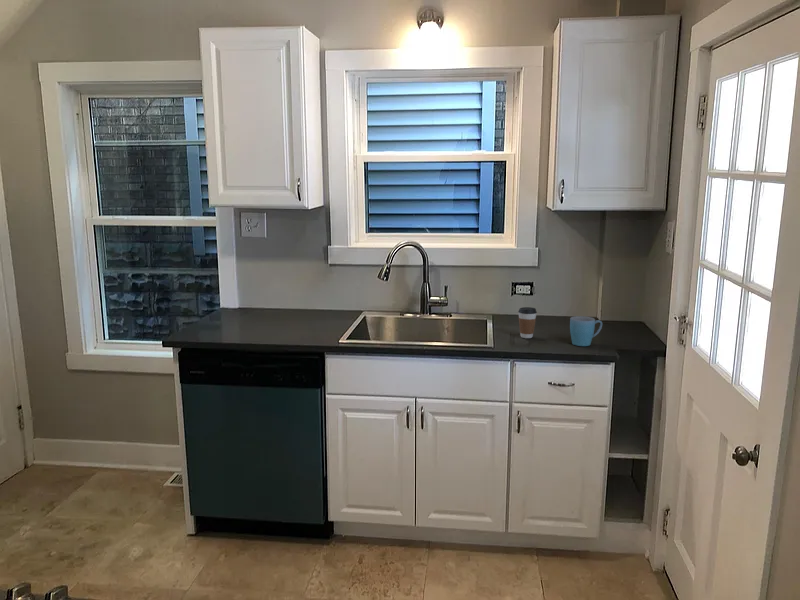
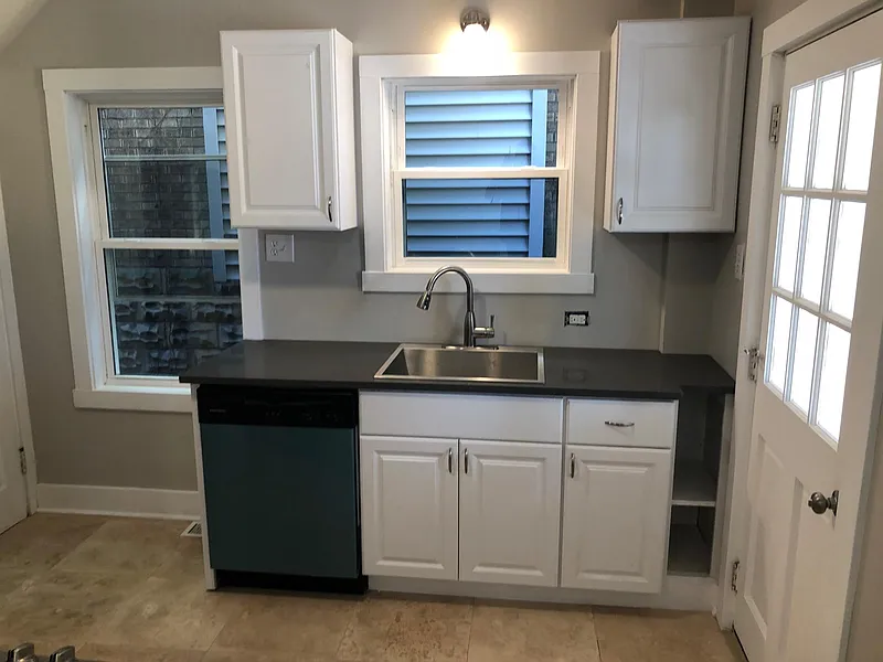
- coffee cup (527, 322)
- mug (586, 331)
